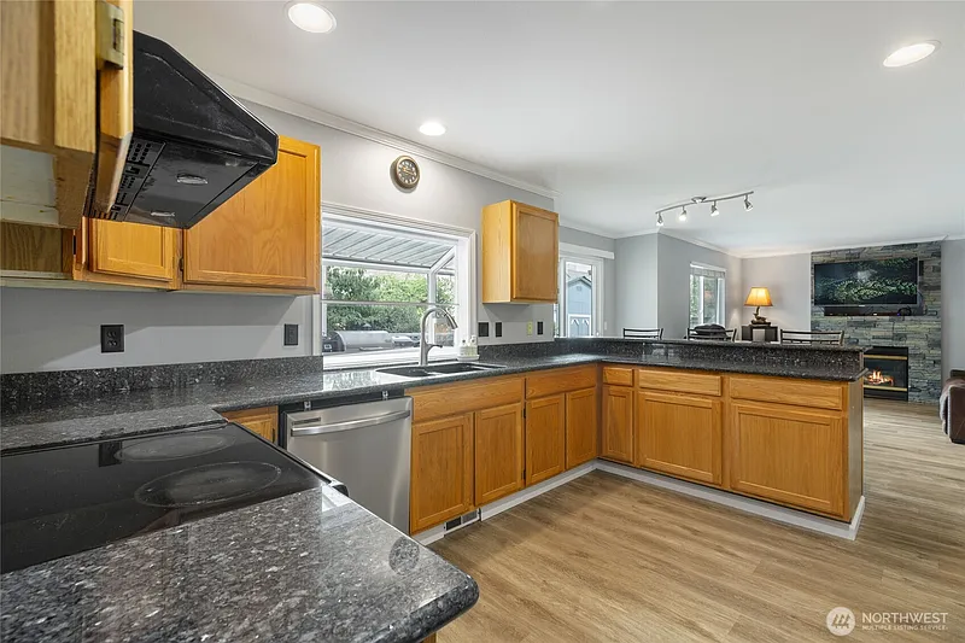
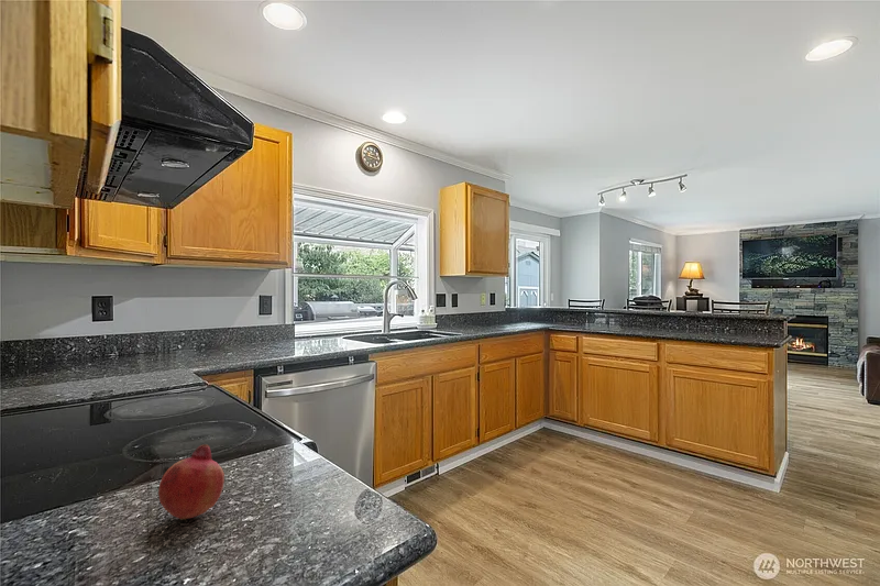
+ fruit (193, 482)
